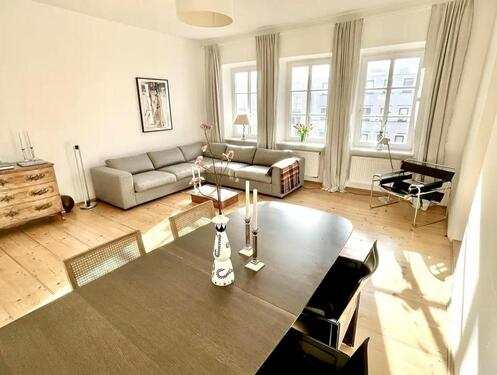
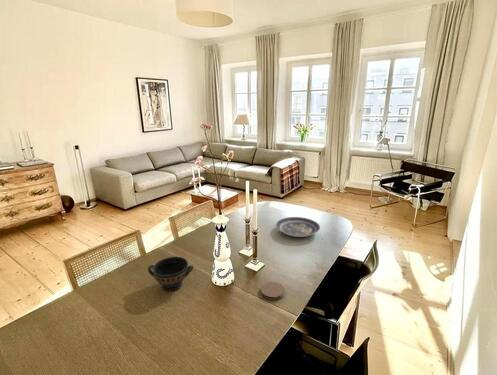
+ bowl (171, 275)
+ coaster (272, 290)
+ plate (297, 228)
